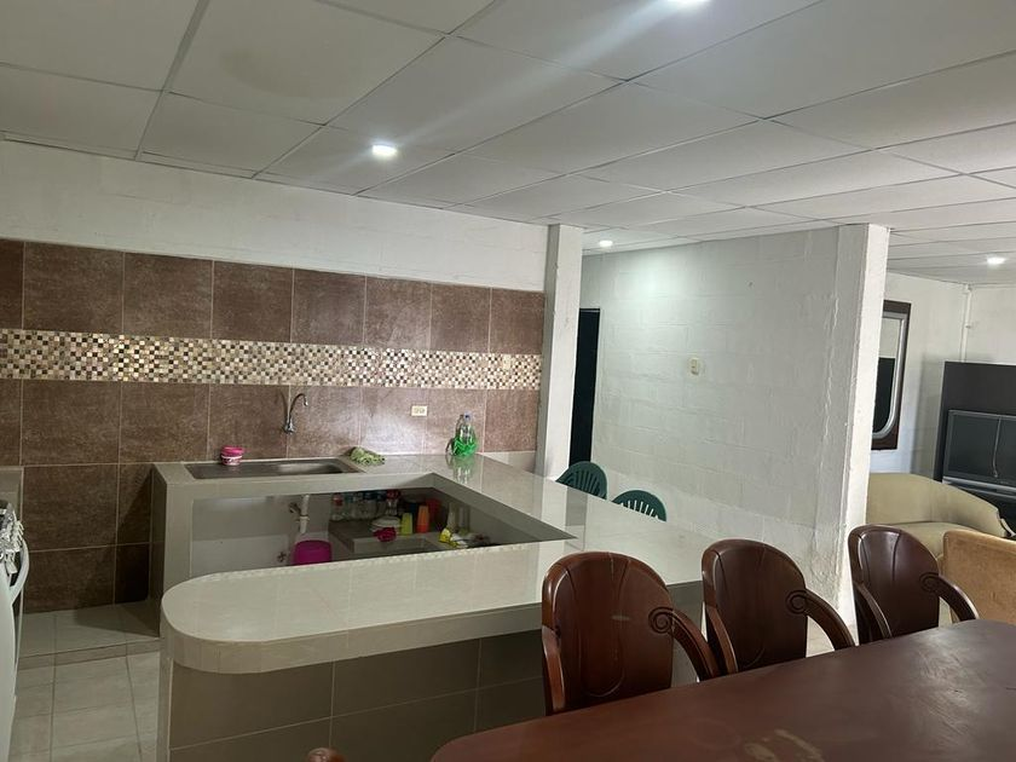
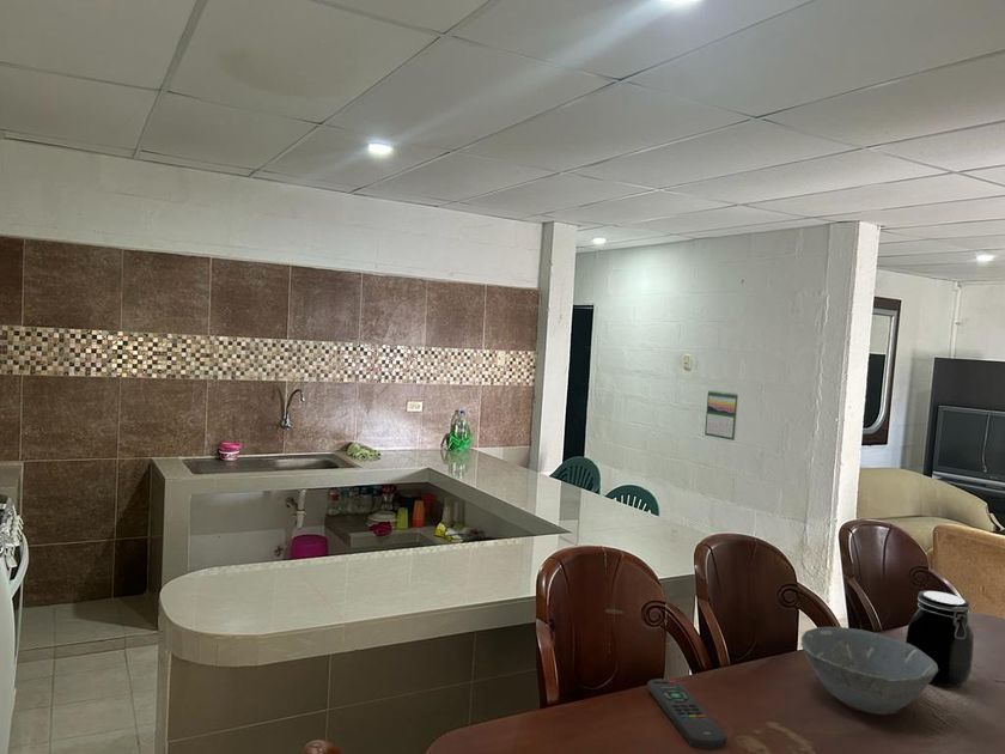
+ bowl (864, 673)
+ jar (939, 638)
+ calendar (720, 414)
+ remote control (684, 710)
